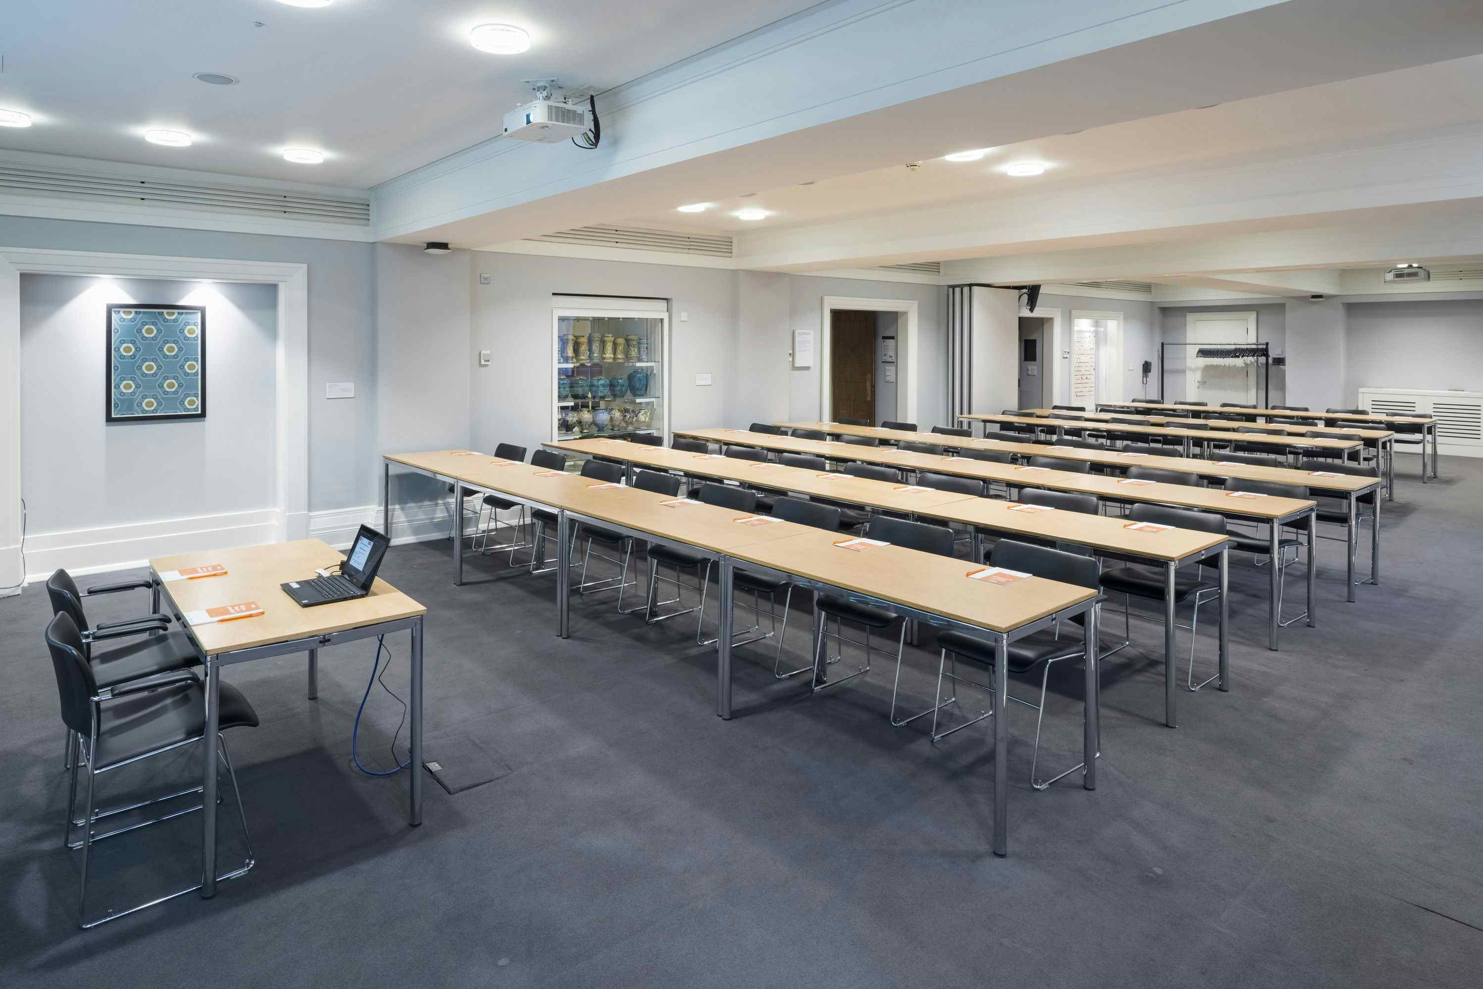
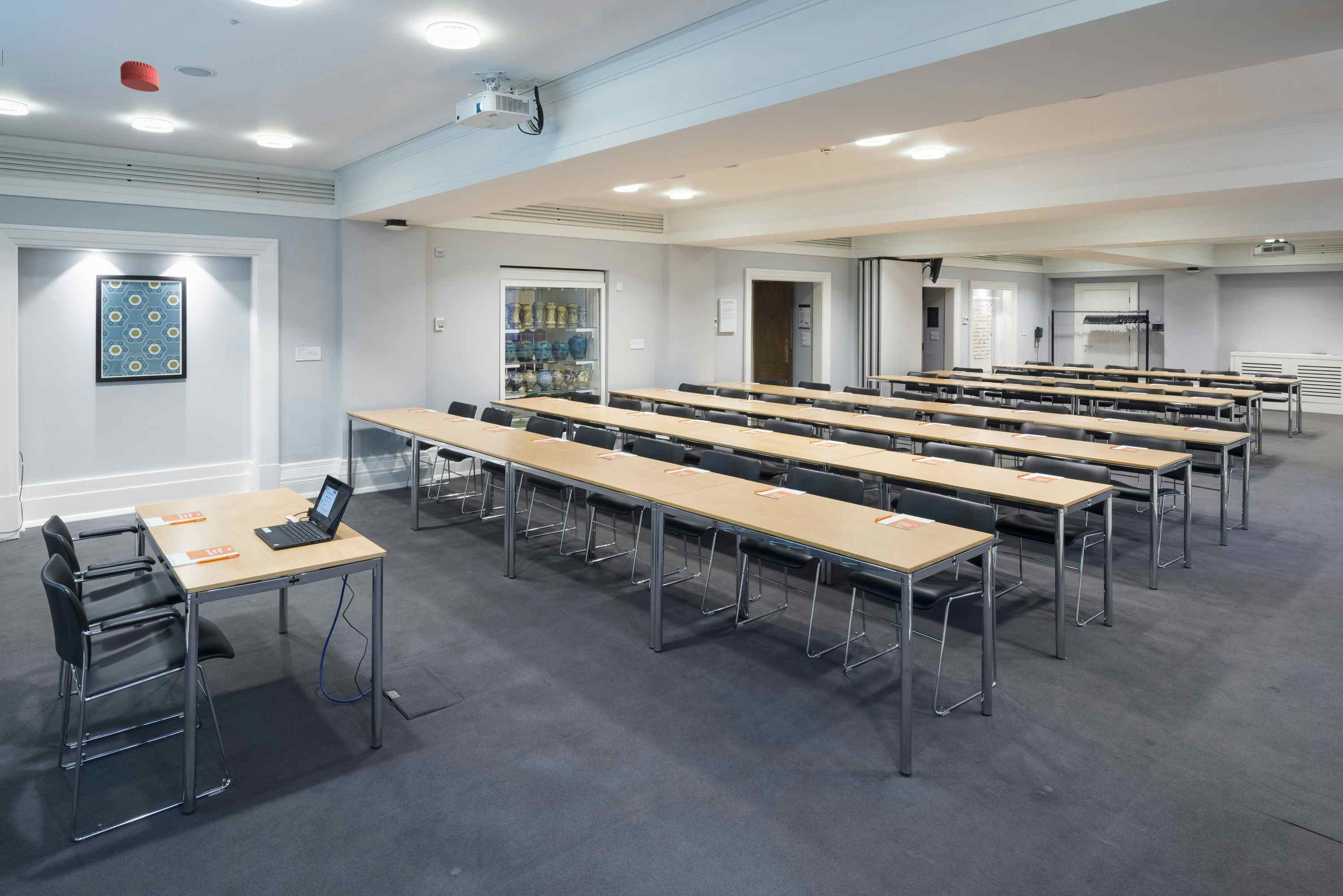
+ smoke detector (140, 76)
